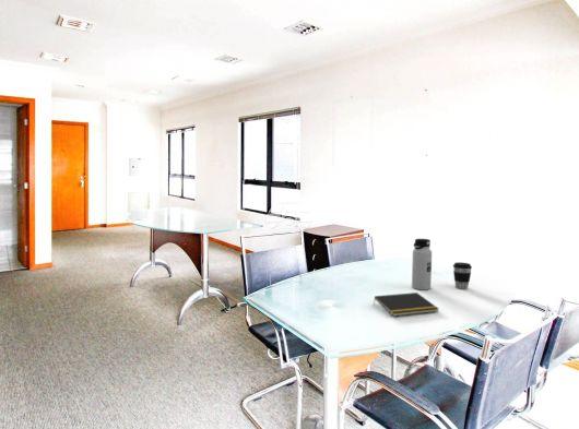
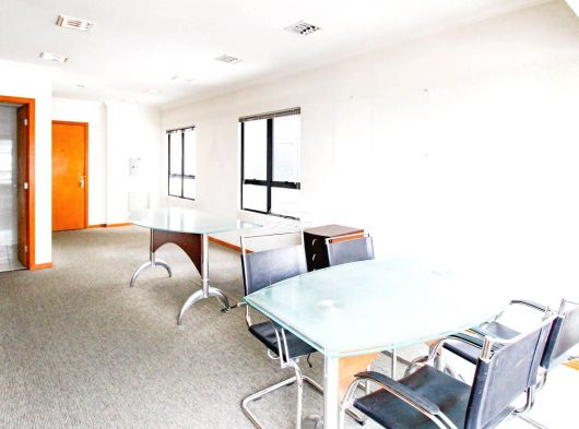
- coffee cup (461, 275)
- notepad (405, 303)
- water bottle (422, 263)
